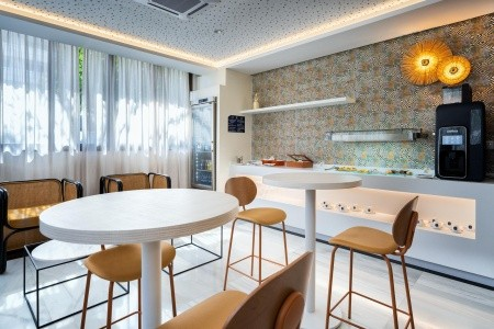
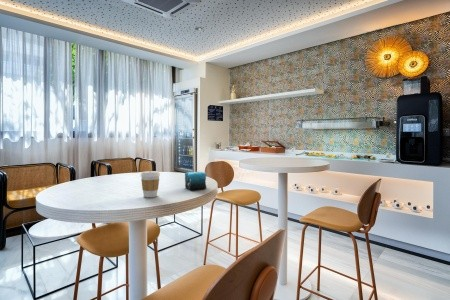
+ candle (195, 177)
+ coffee cup (150, 183)
